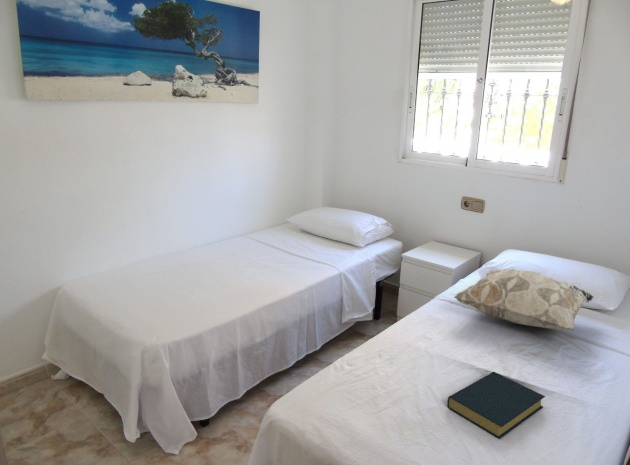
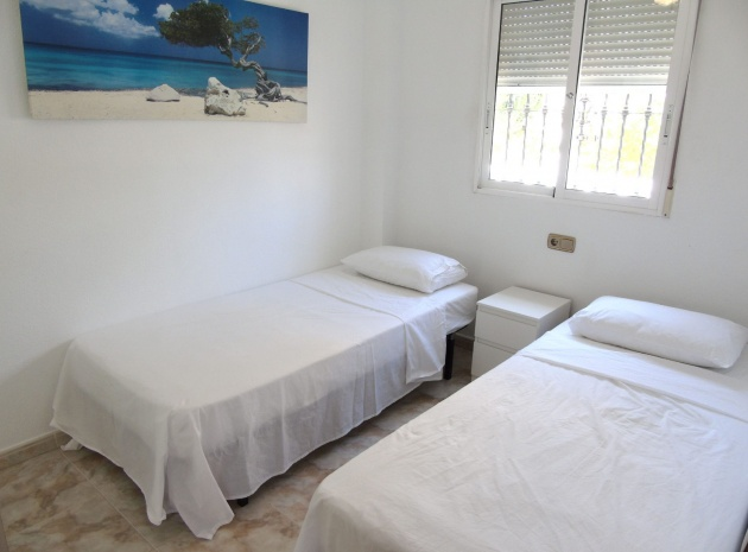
- decorative pillow (524, 296)
- hardback book (496, 401)
